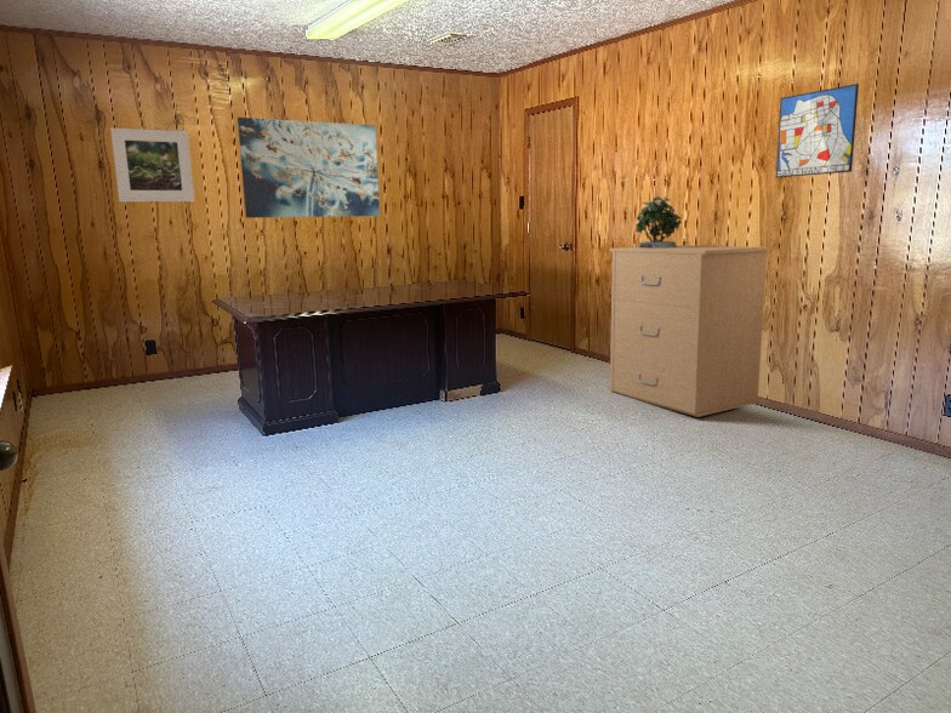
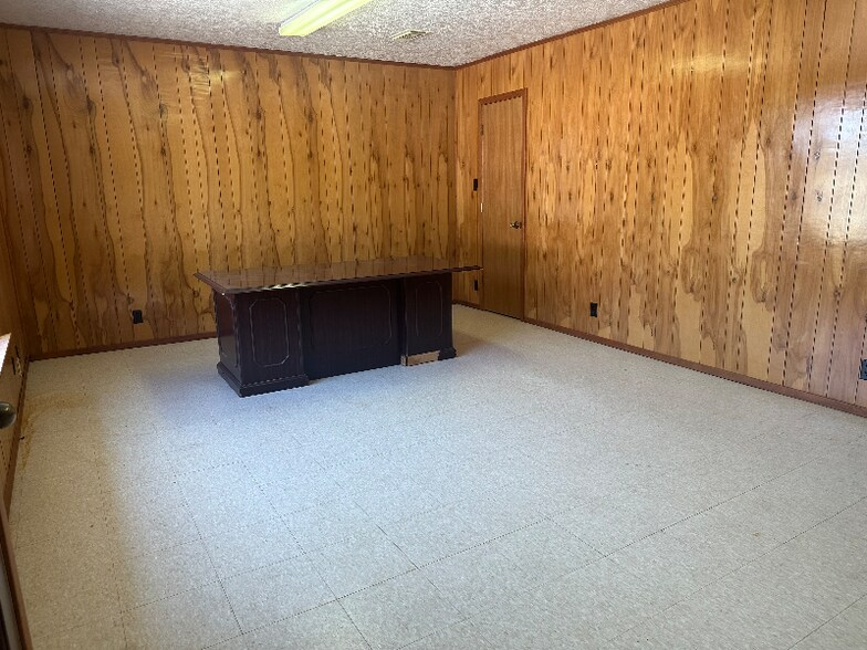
- wall art (313, 170)
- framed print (153, 165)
- filing cabinet (683, 324)
- potted plant (657, 219)
- wall art (814, 133)
